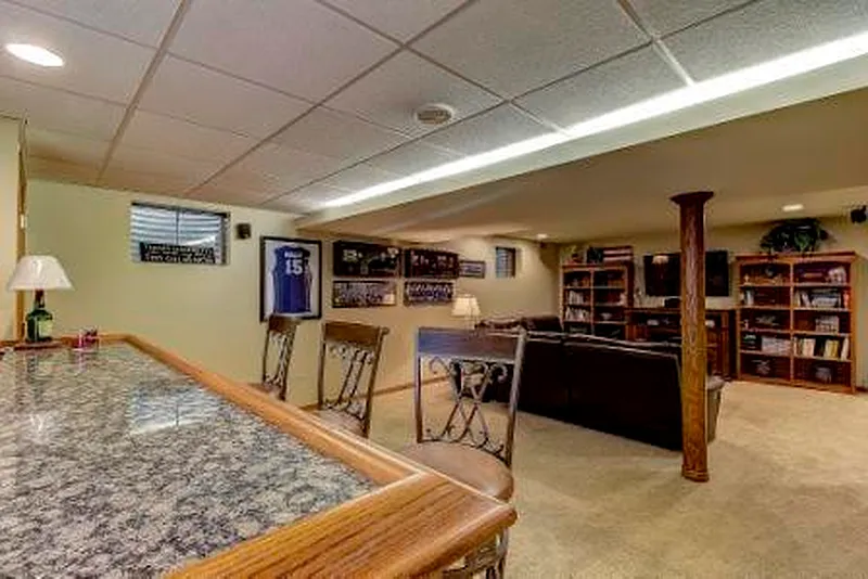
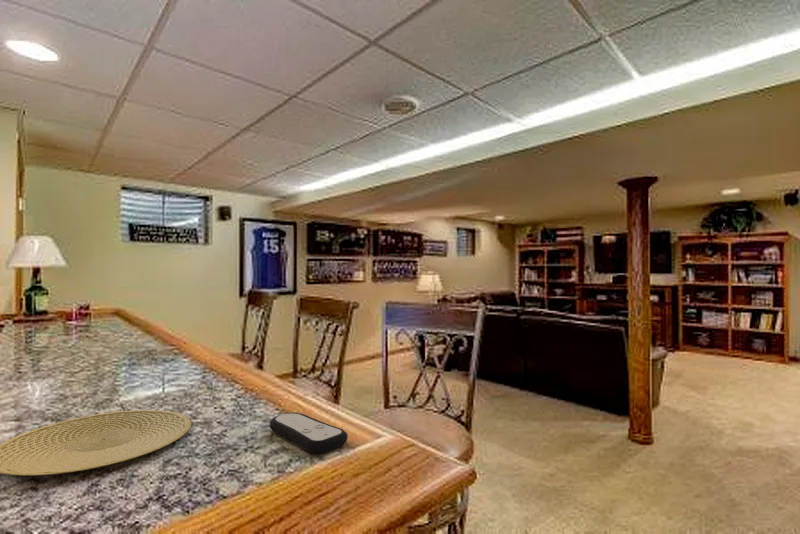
+ remote control (305, 430)
+ plate (99, 438)
